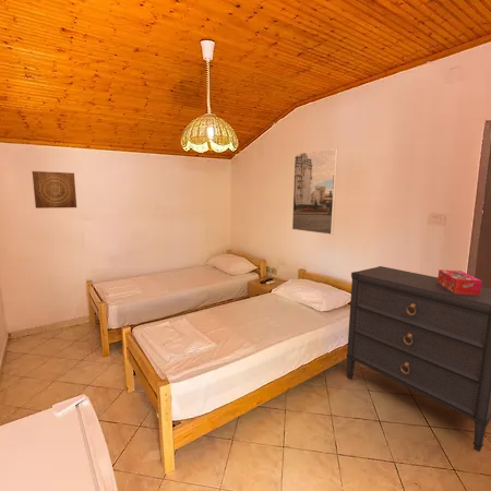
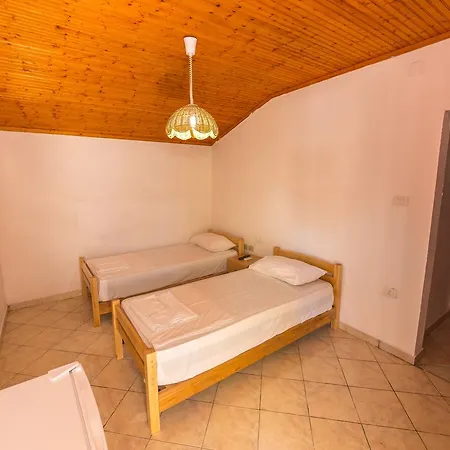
- tissue box (457, 280)
- dresser (421, 342)
- wall art (55, 190)
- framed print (312, 192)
